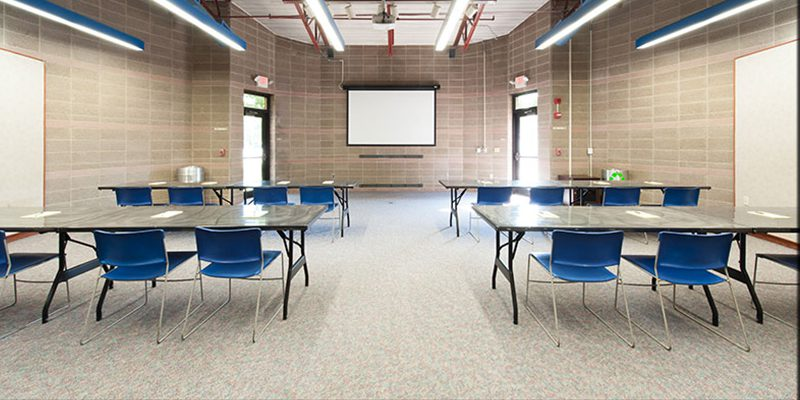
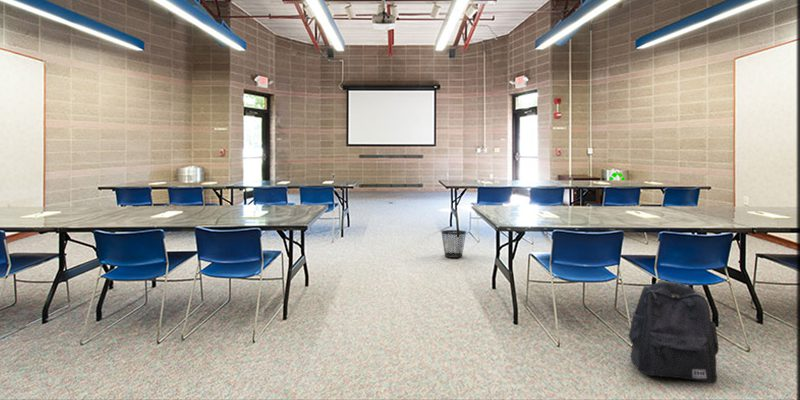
+ wastebasket (453, 243)
+ backpack (671, 326)
